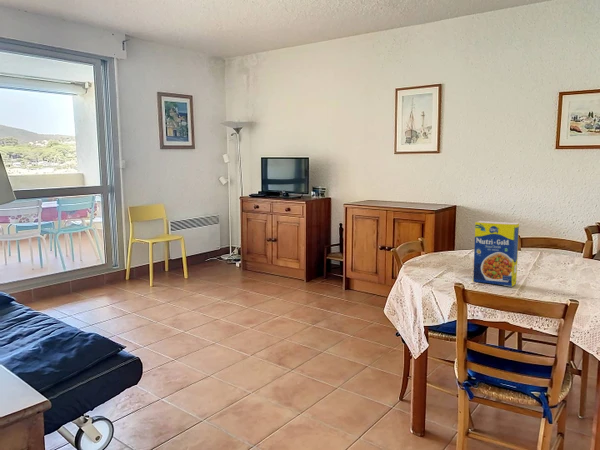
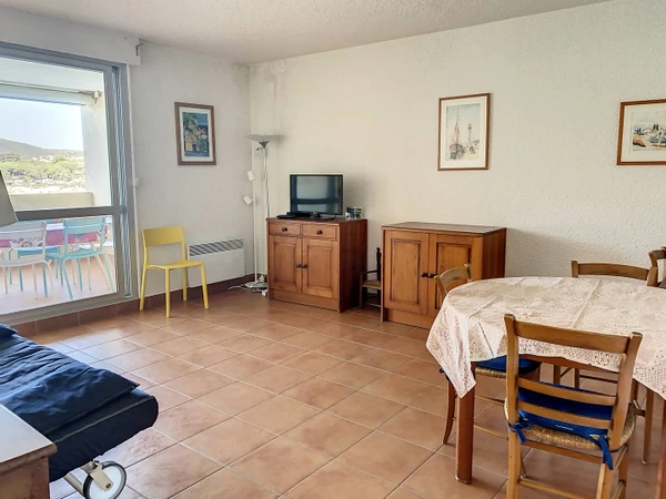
- legume (495, 252)
